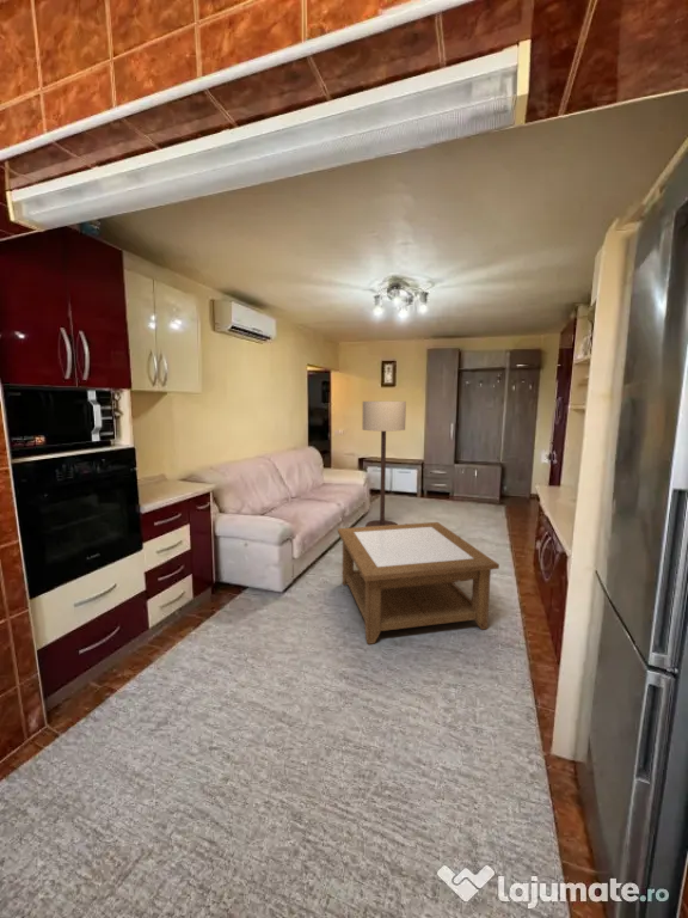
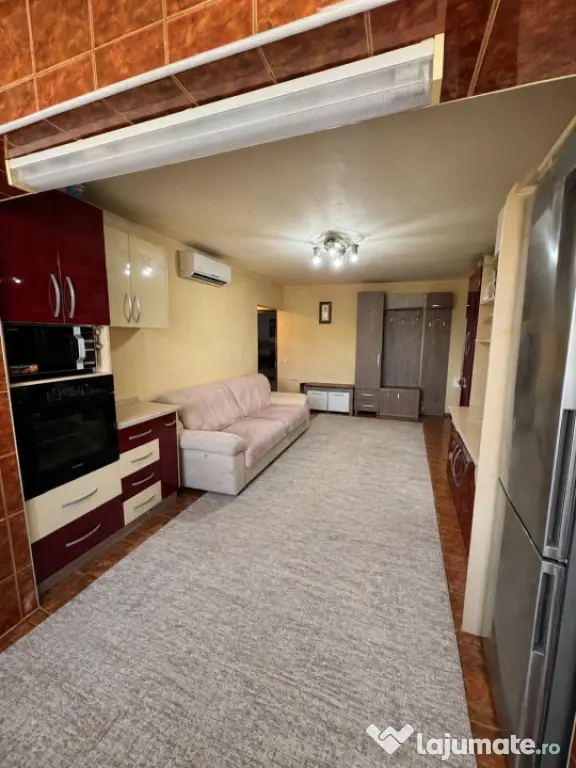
- coffee table (407, 574)
- floor lamp (382, 465)
